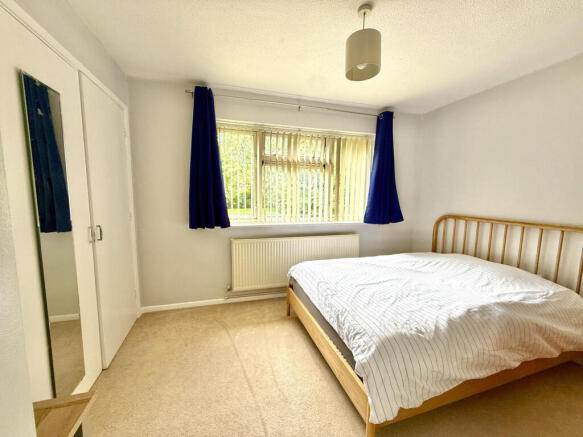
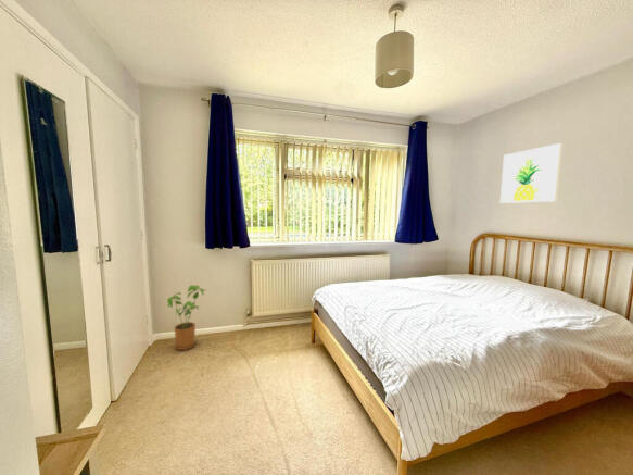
+ house plant (186, 315)
+ wall art (528, 176)
